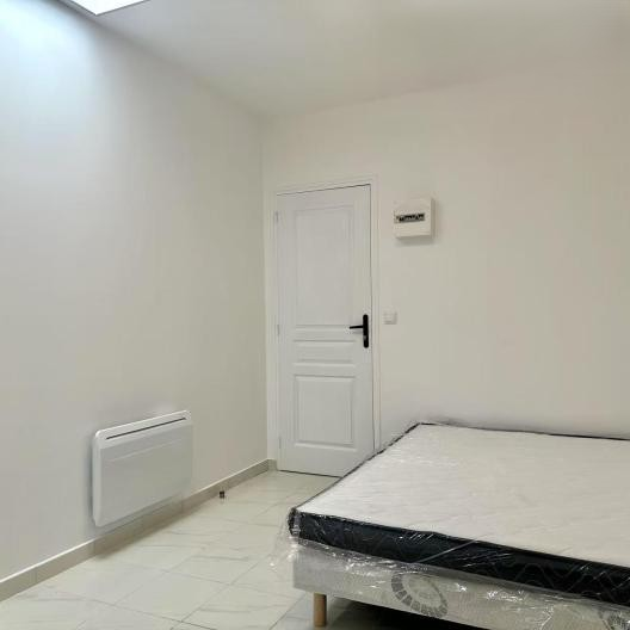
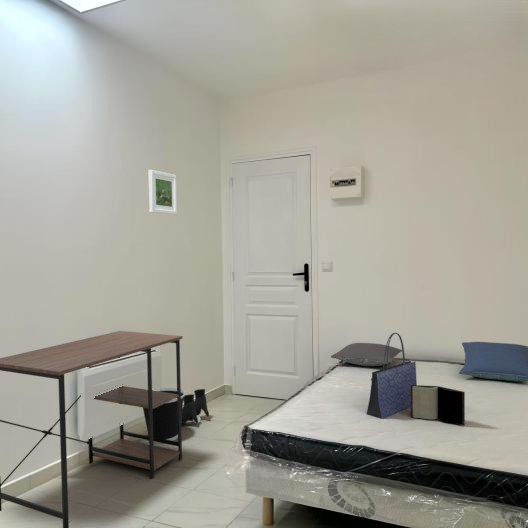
+ tote bag (392, 371)
+ pillow (367, 353)
+ book (437, 403)
+ desk (101, 400)
+ pillow (497, 360)
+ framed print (163, 192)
+ boots (188, 405)
+ wastebasket (163, 415)
